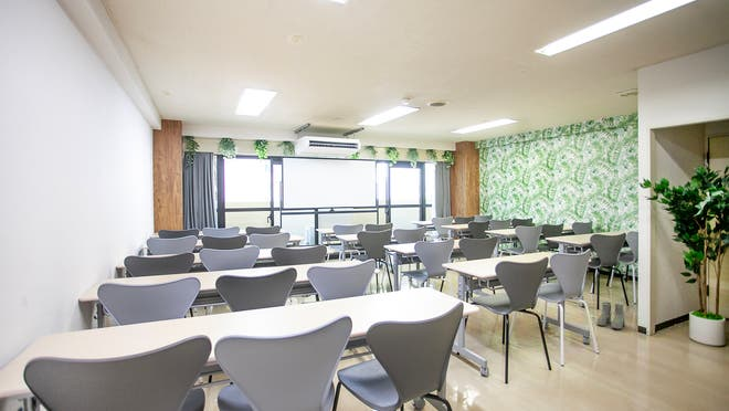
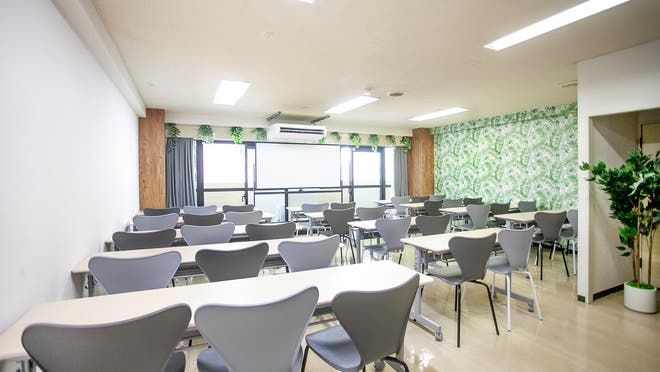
- boots (610, 315)
